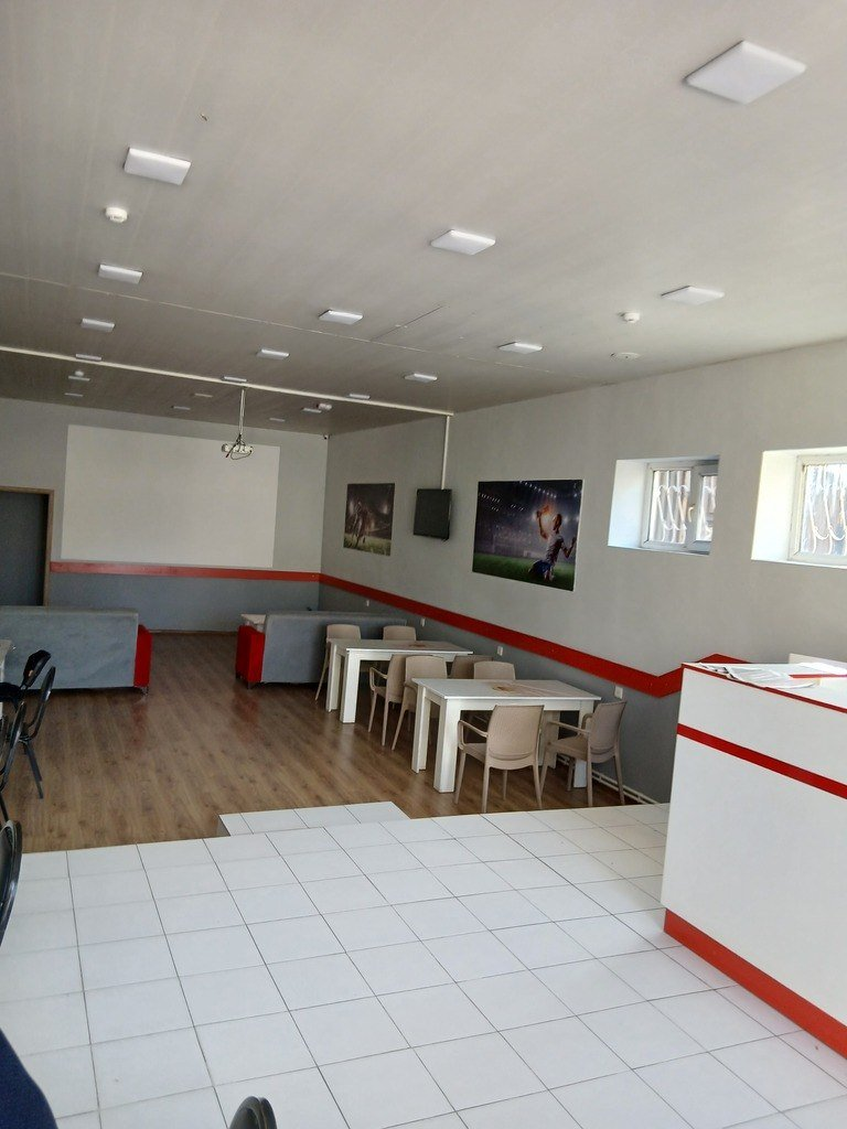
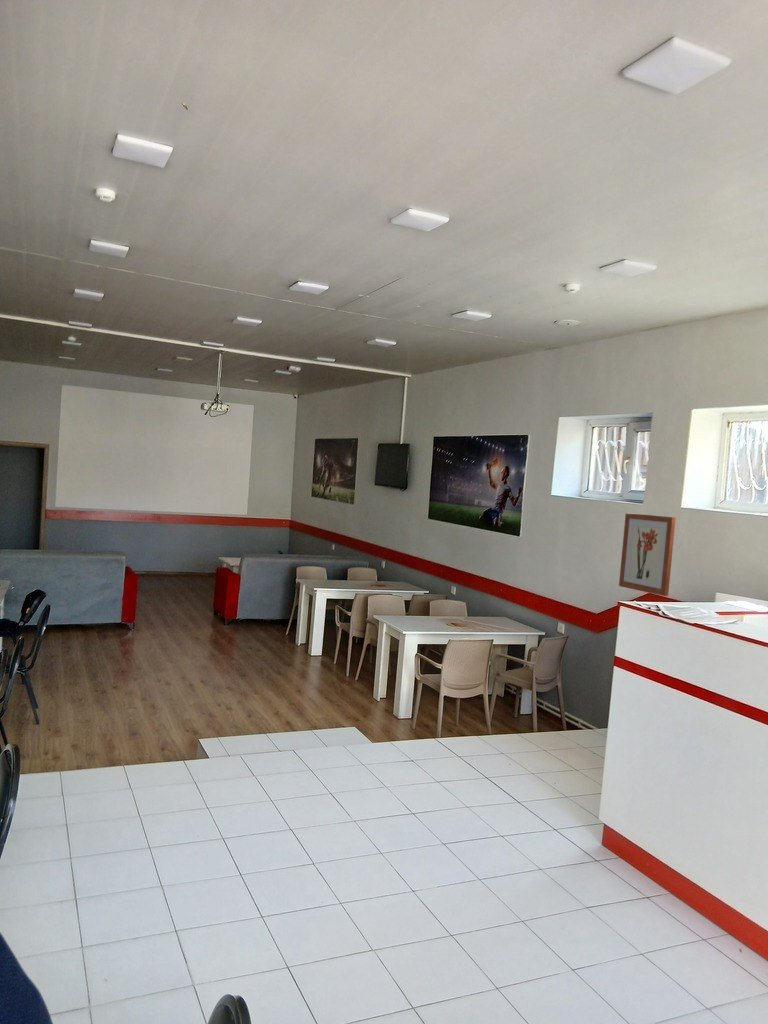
+ wall art (646, 553)
